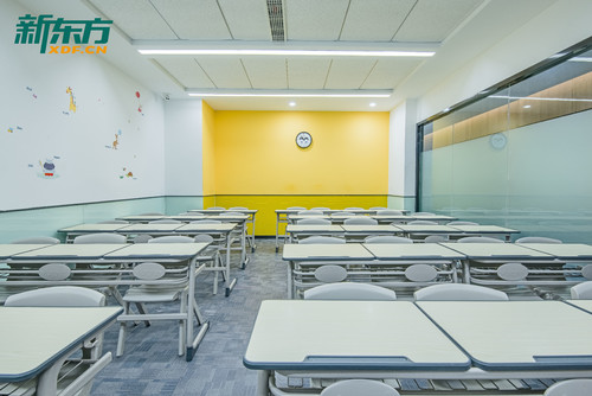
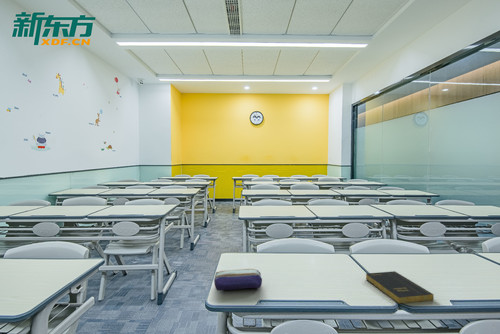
+ book (395, 285)
+ pencil case (238, 279)
